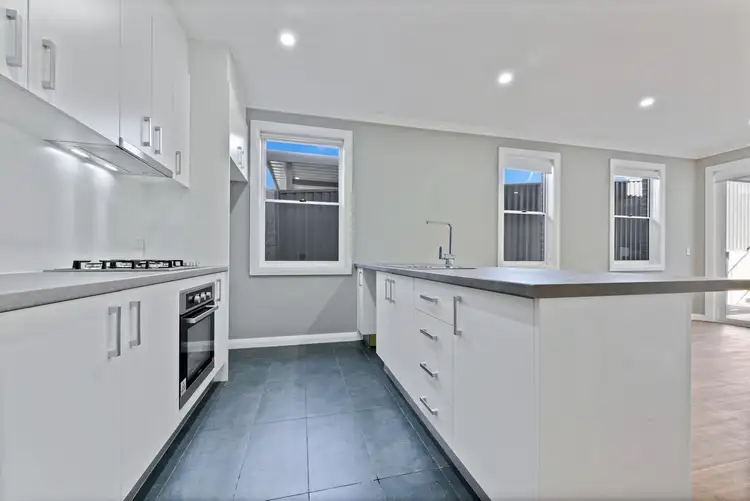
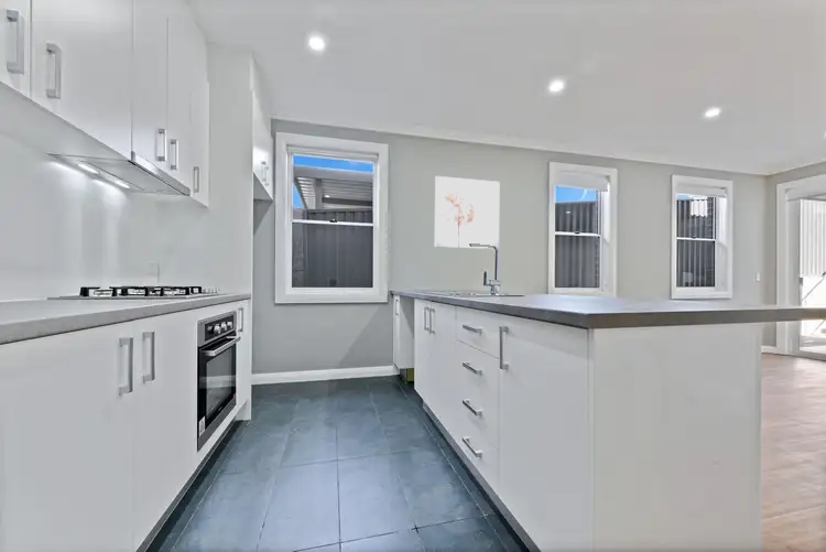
+ wall art (467, 213)
